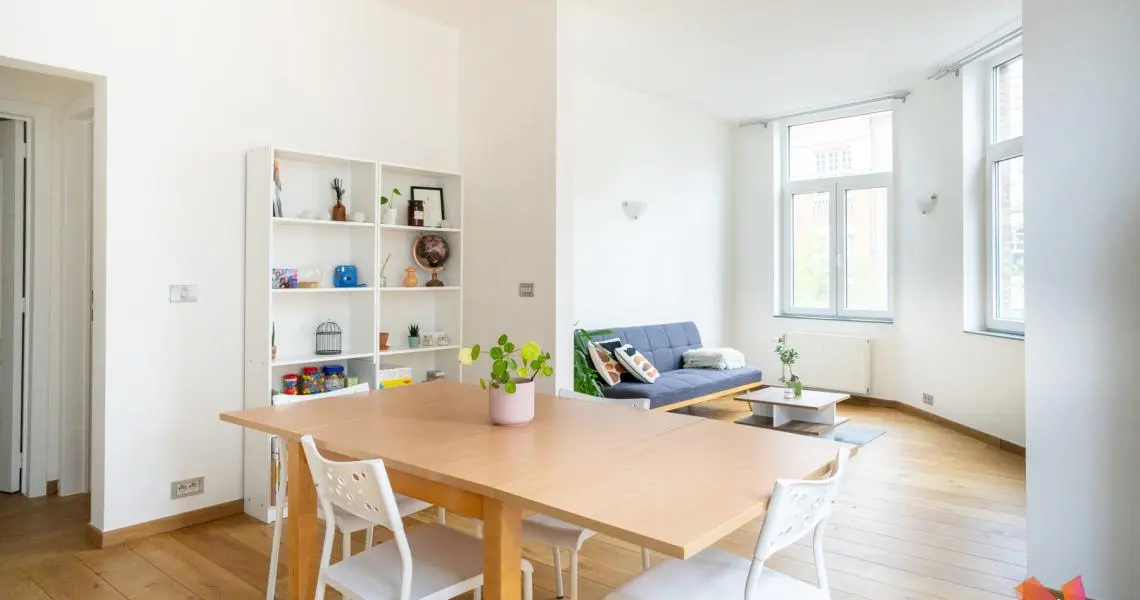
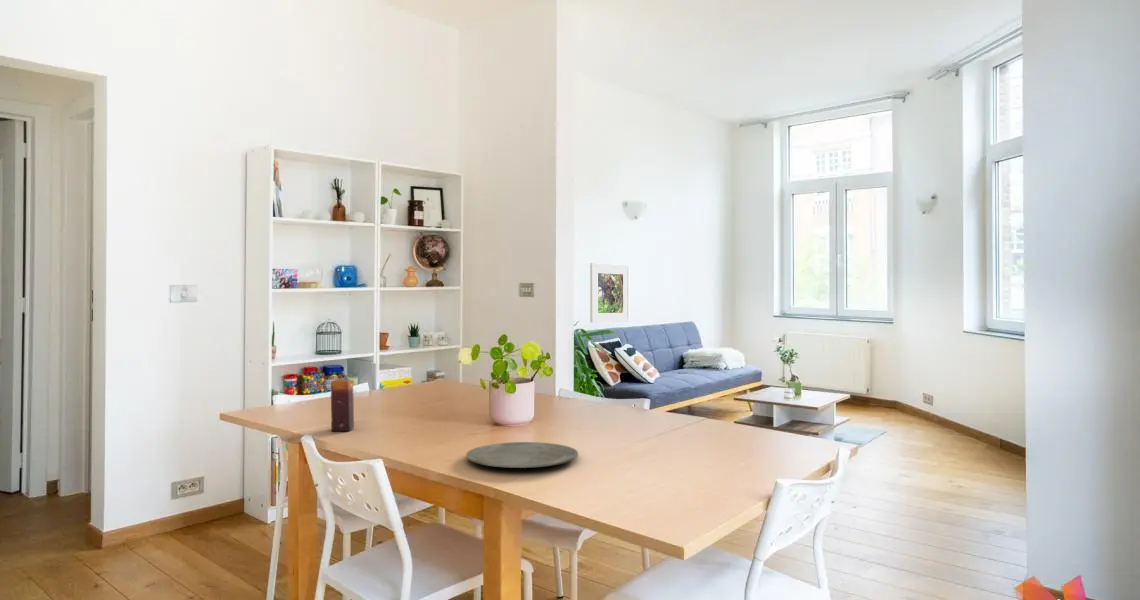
+ plate (522, 456)
+ candle (342, 404)
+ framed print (610, 293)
